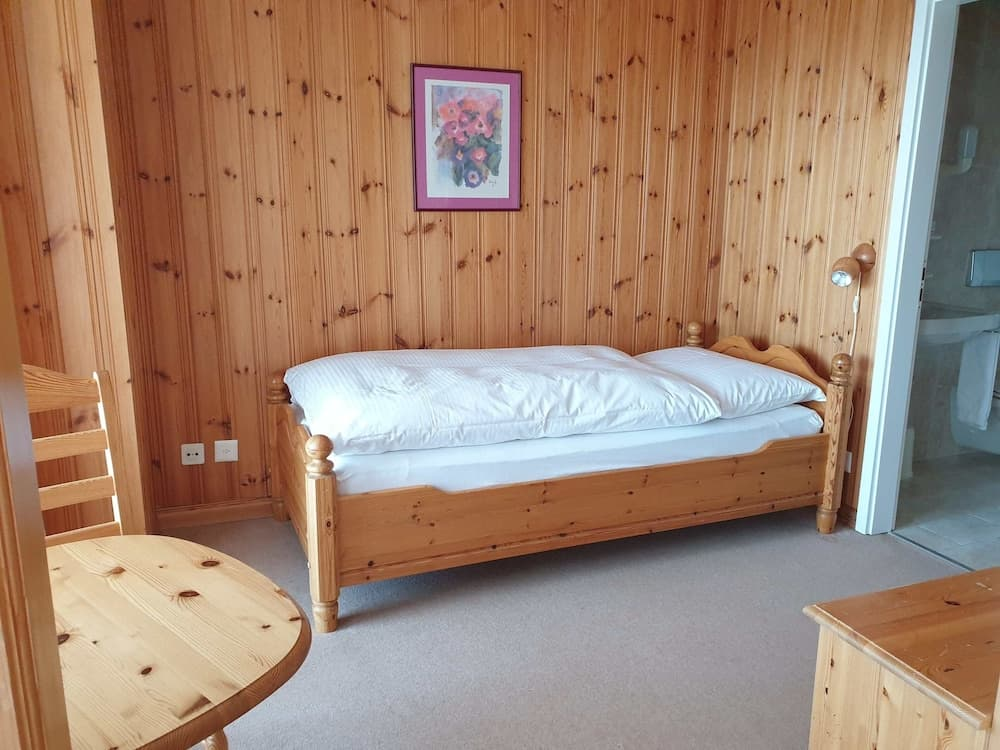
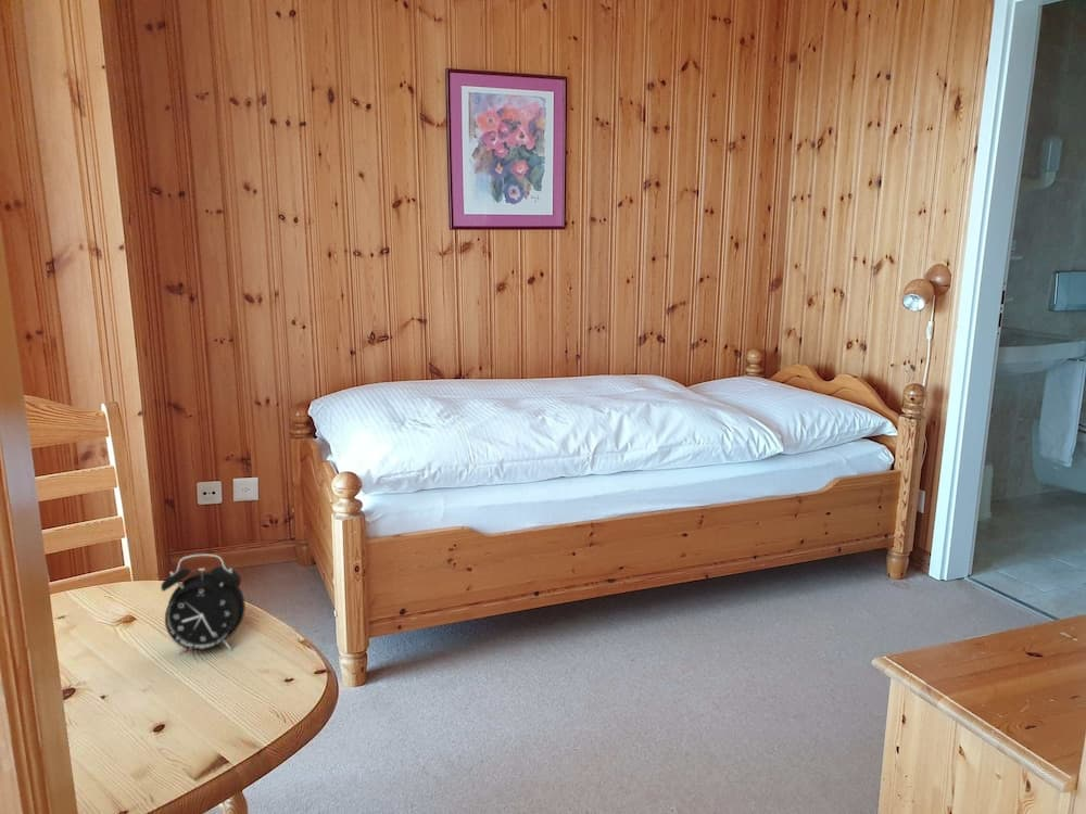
+ alarm clock (202, 602)
